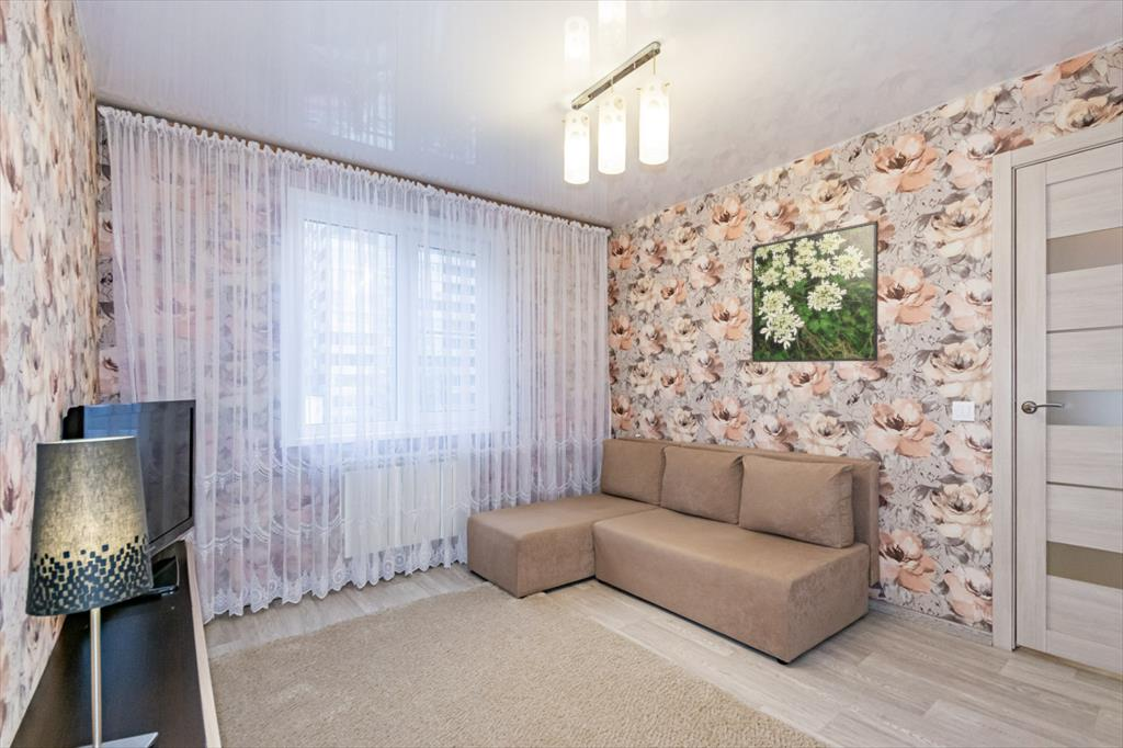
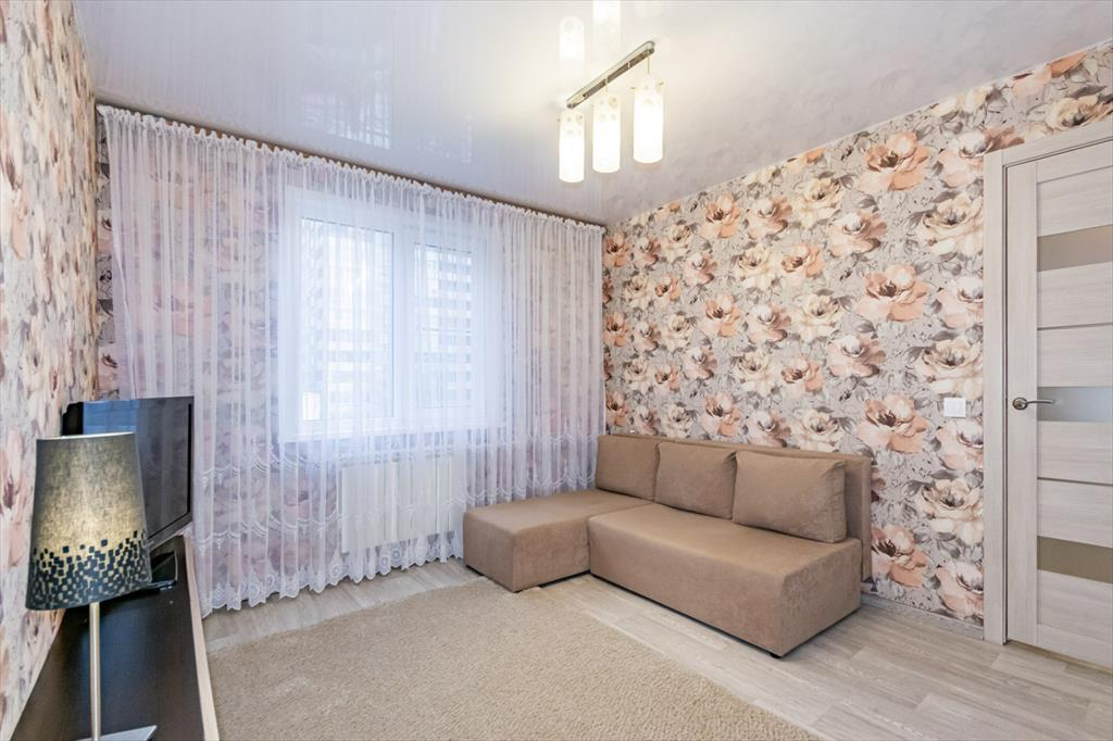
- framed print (808, 298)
